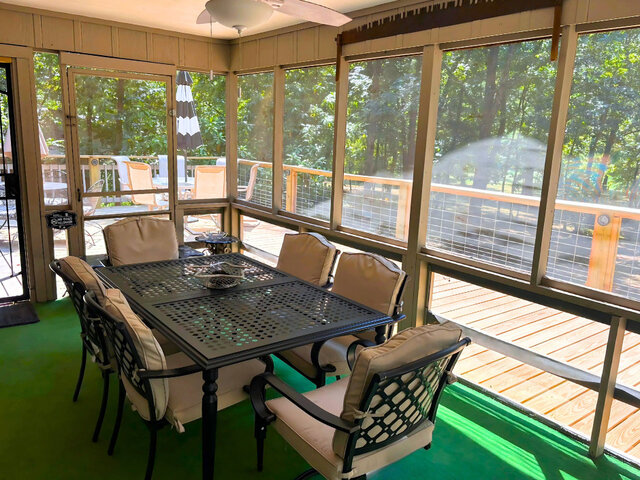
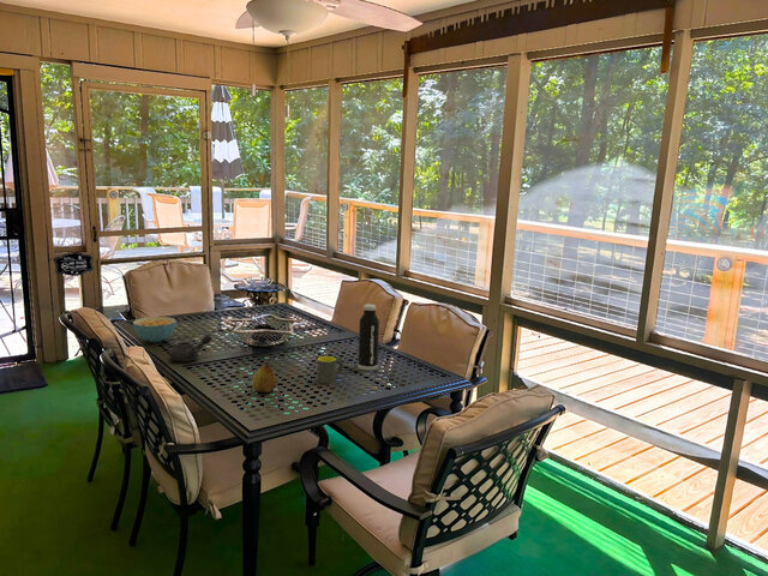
+ mug (330, 368)
+ cereal bowl (155, 330)
+ teapot (192, 347)
+ fruit (264, 376)
+ water bottle (368, 336)
